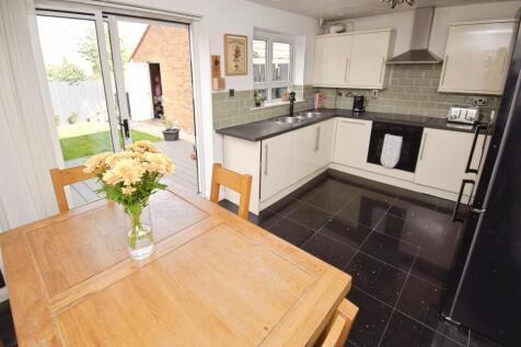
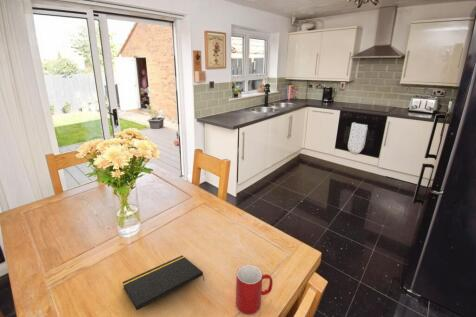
+ cup (254, 289)
+ notepad (163, 278)
